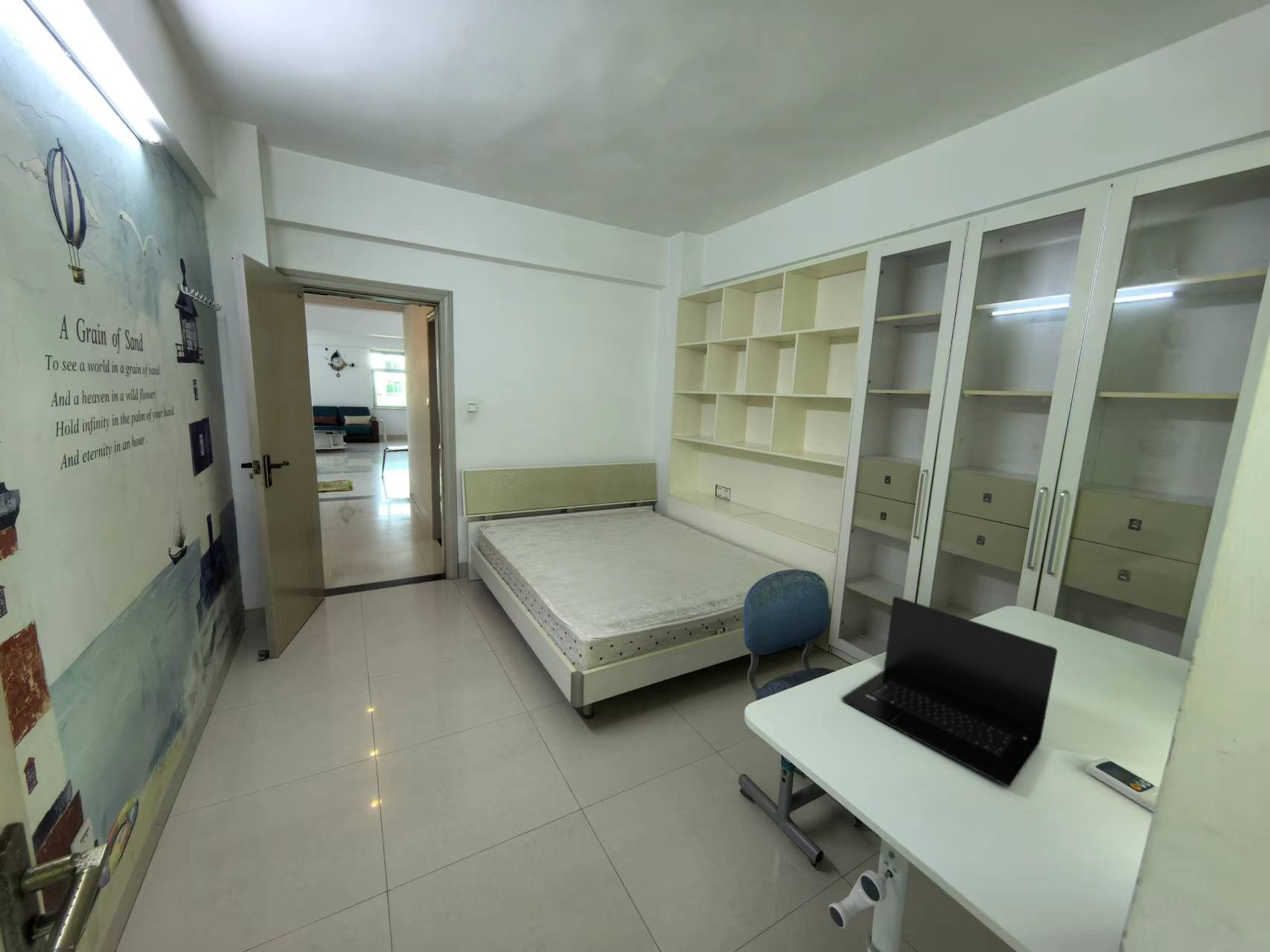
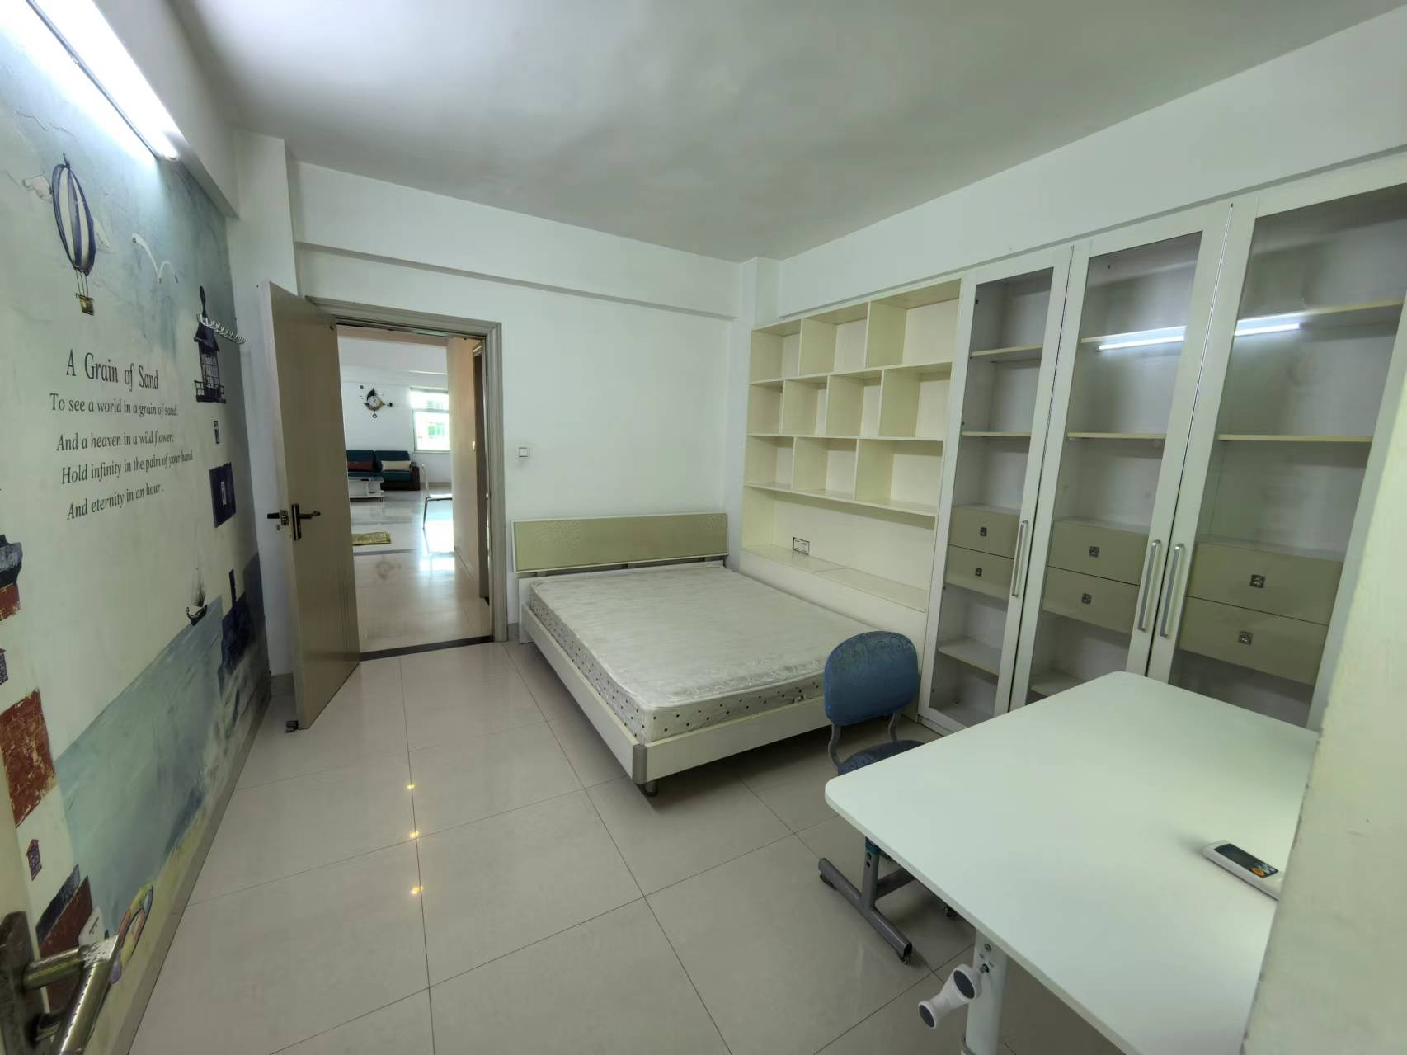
- laptop (942, 677)
